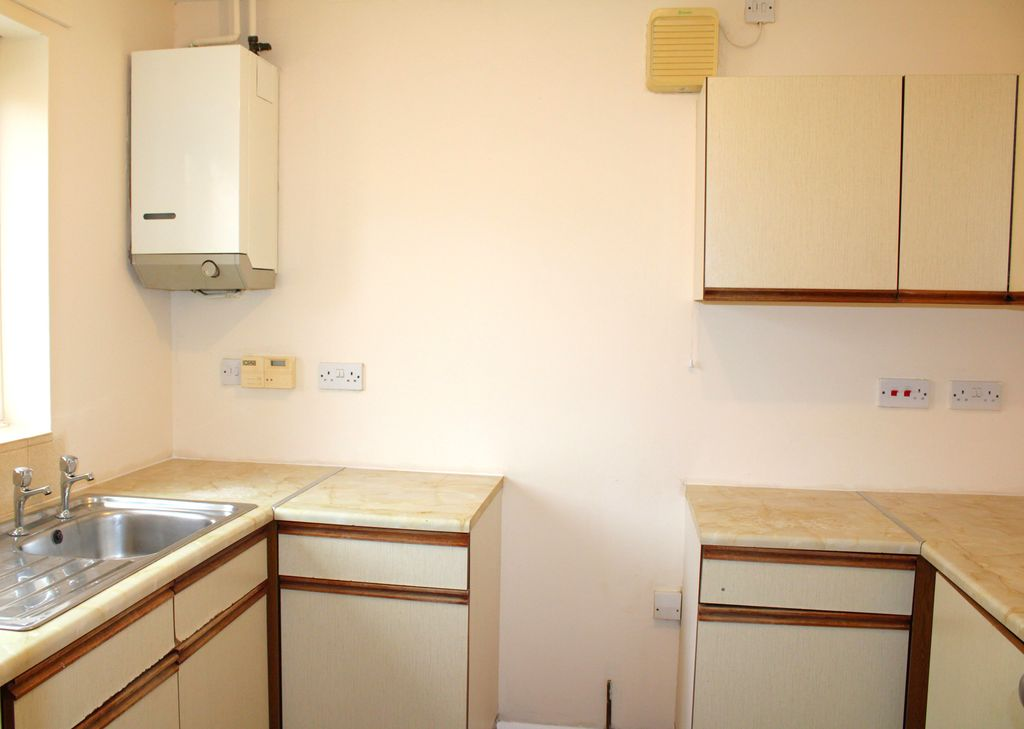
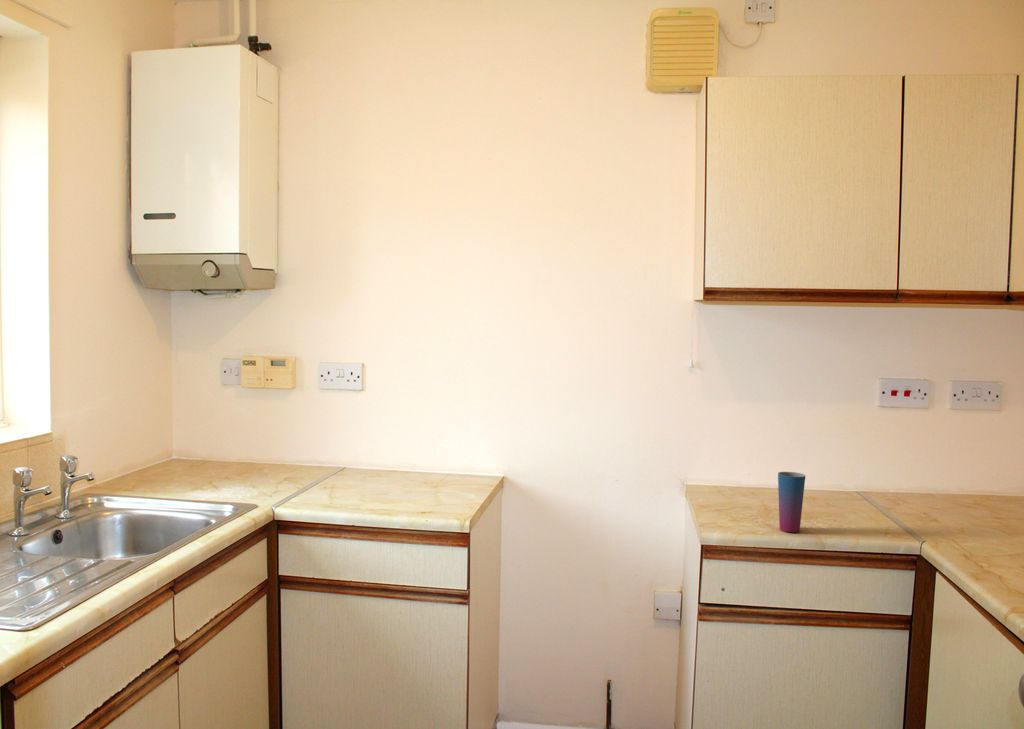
+ cup (790, 502)
